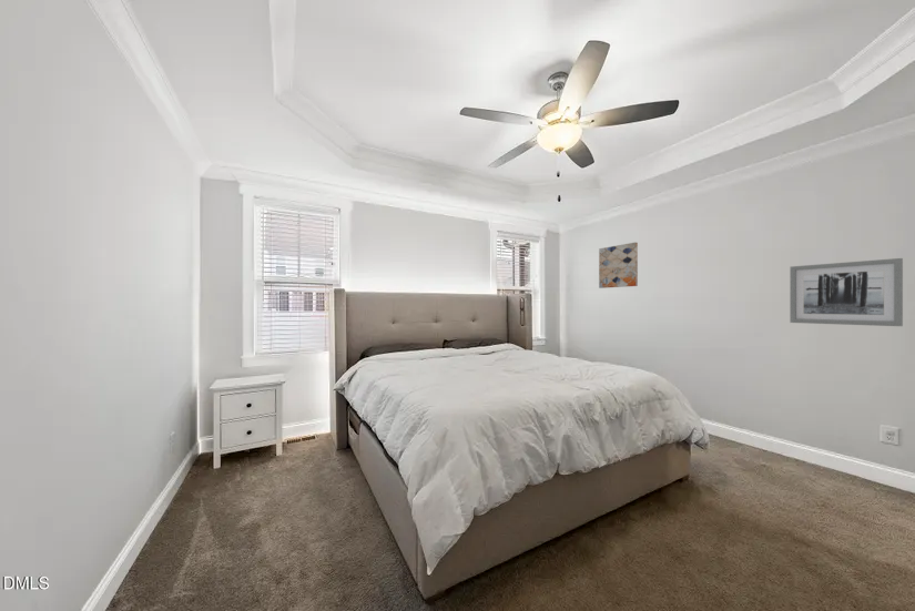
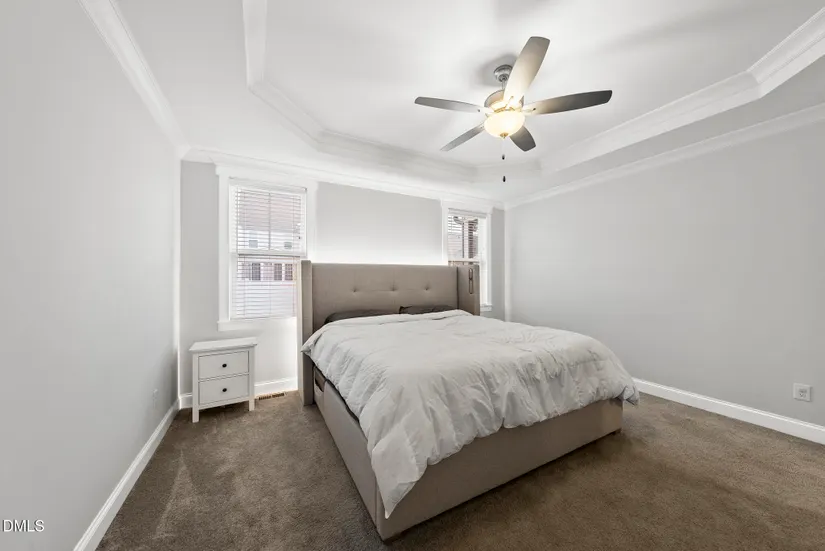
- wall art (841, 293)
- wall art (617, 266)
